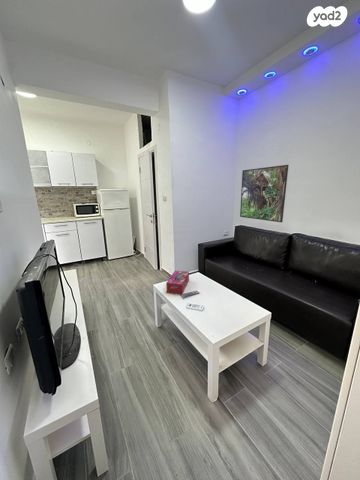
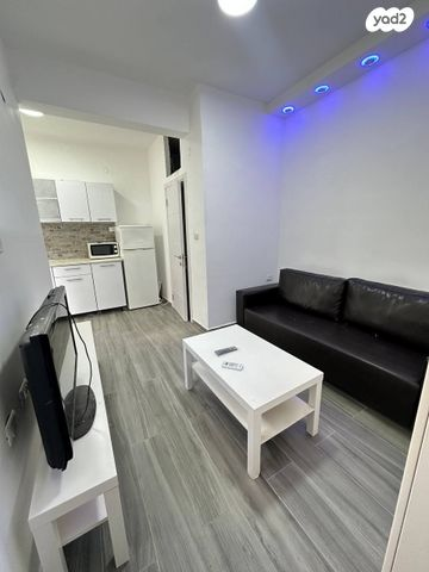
- tissue box (178, 281)
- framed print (260, 194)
